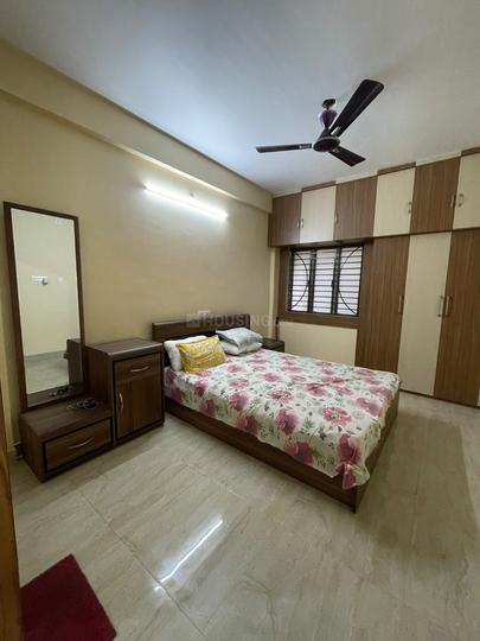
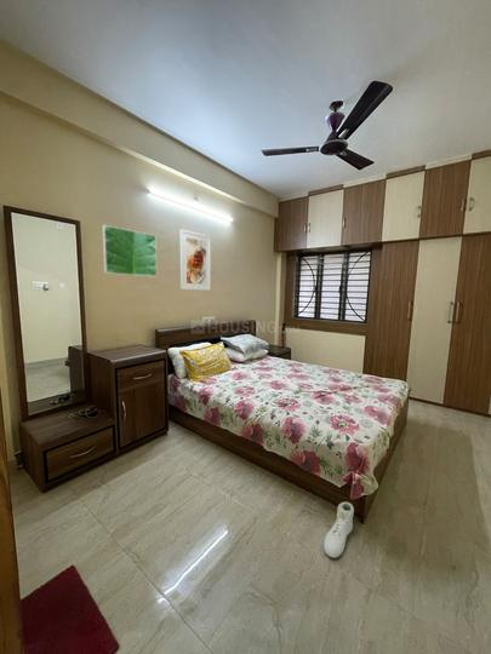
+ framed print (131, 253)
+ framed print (195, 262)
+ sneaker (338, 524)
